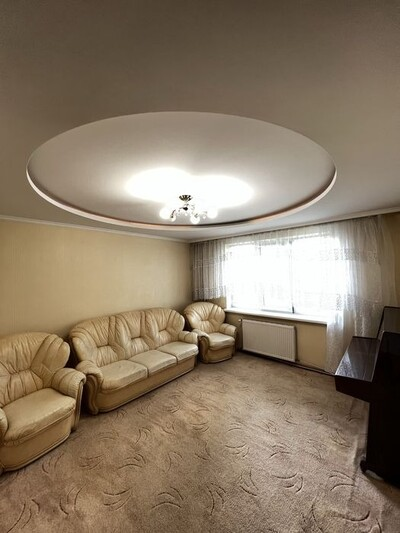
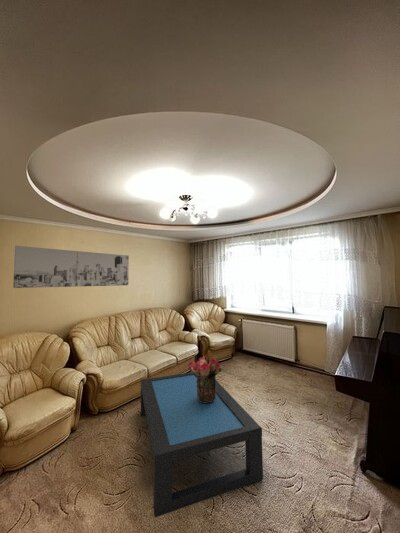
+ wall art (81, 268)
+ coffee table (189, 419)
+ bouquet (205, 376)
